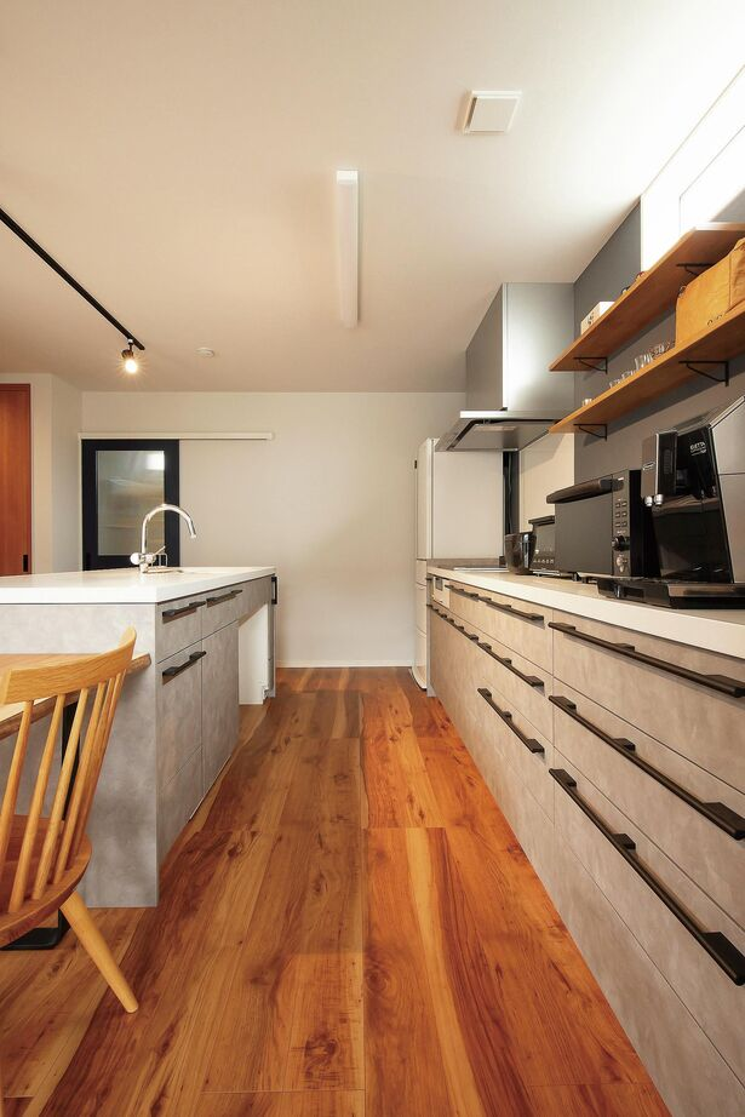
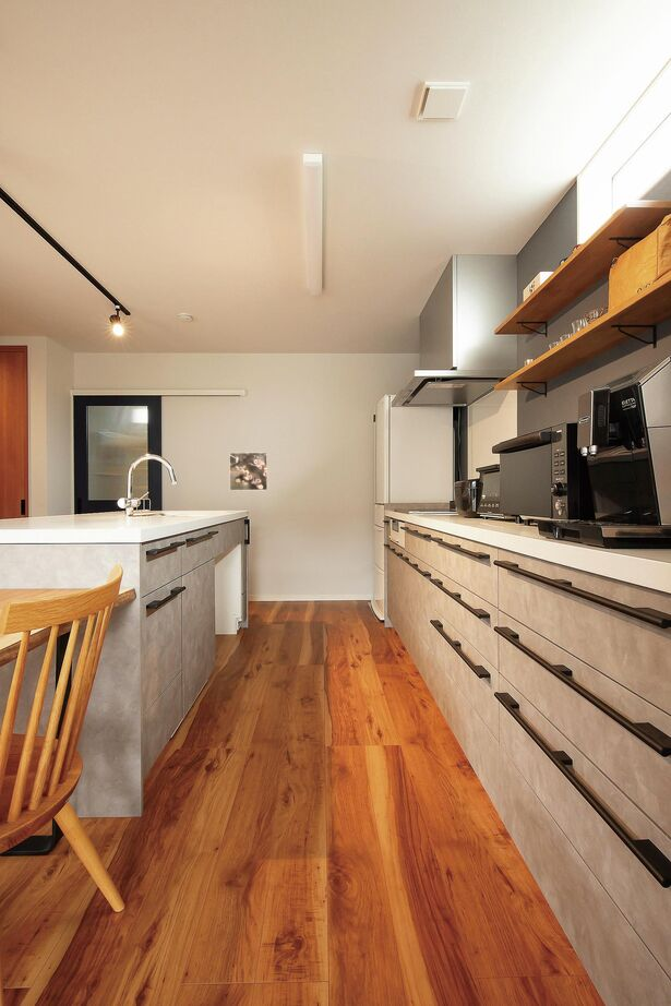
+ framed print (248, 471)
